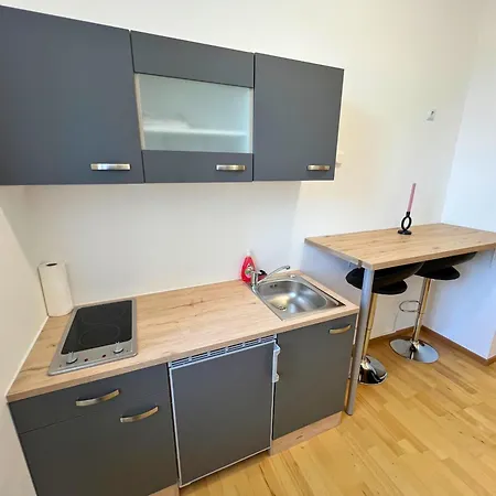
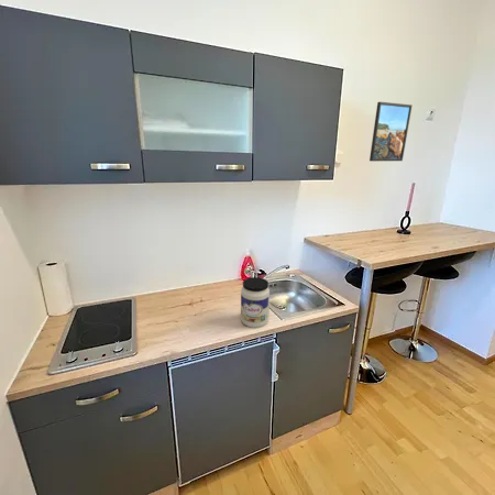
+ jar (254, 301)
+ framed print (391, 133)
